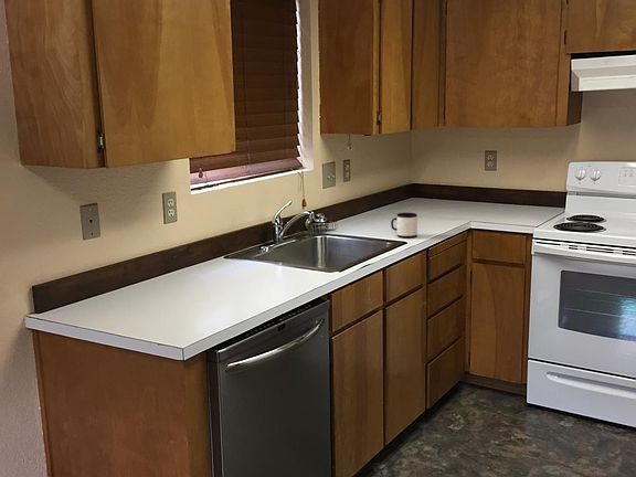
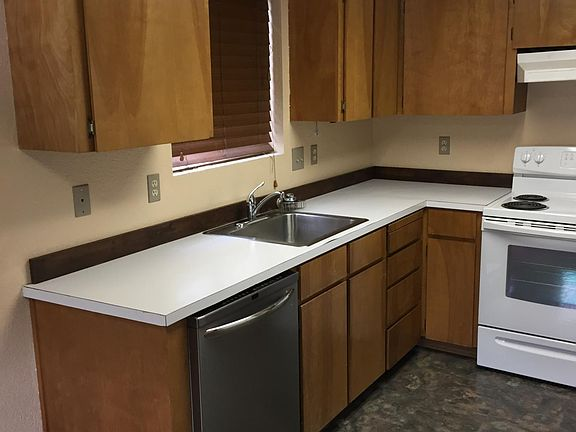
- mug (403, 224)
